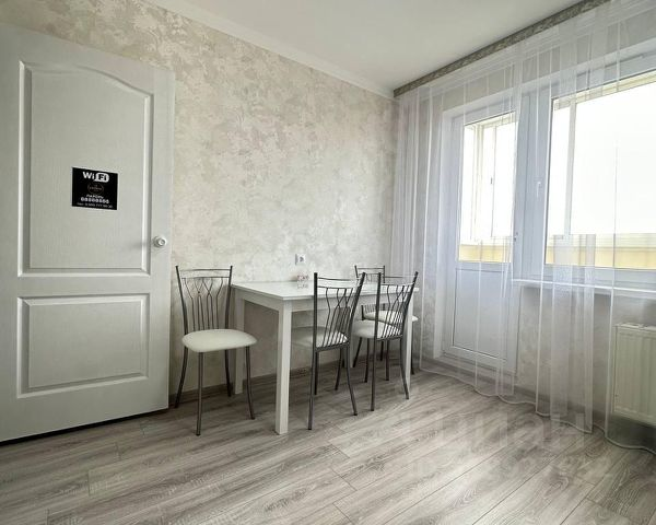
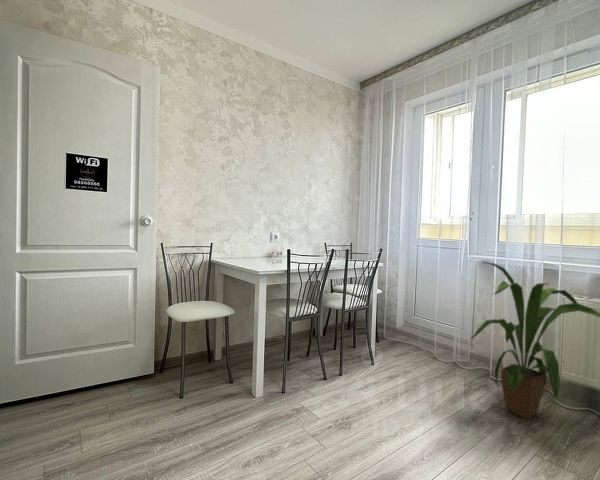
+ house plant (538, 342)
